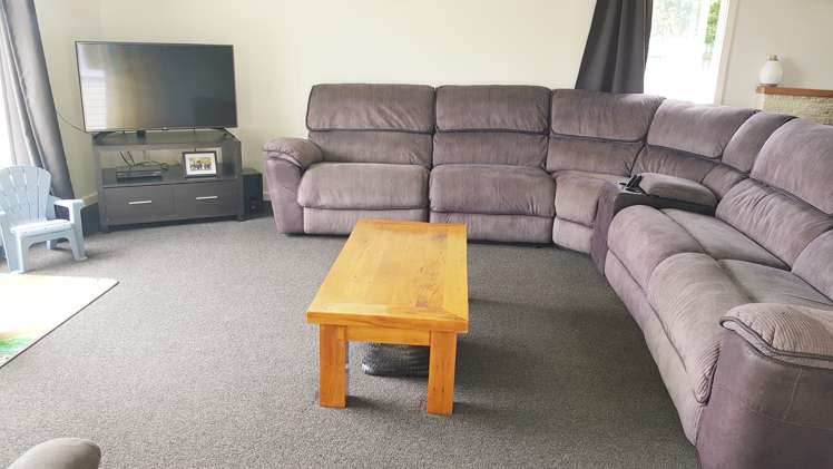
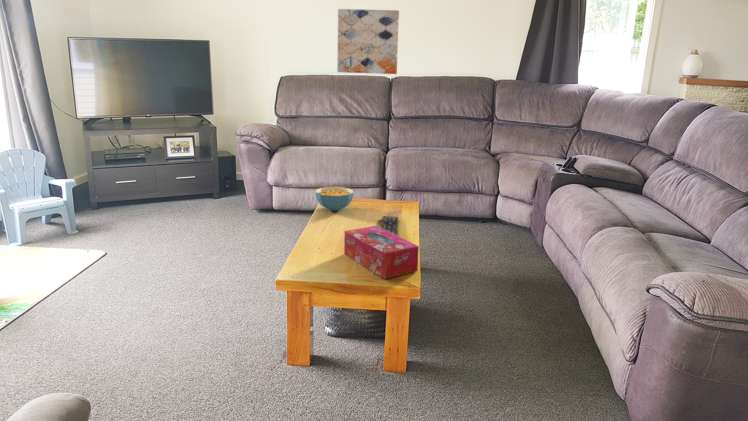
+ cereal bowl (334, 200)
+ wall art (367, 42)
+ tissue box (379, 250)
+ remote control (389, 227)
